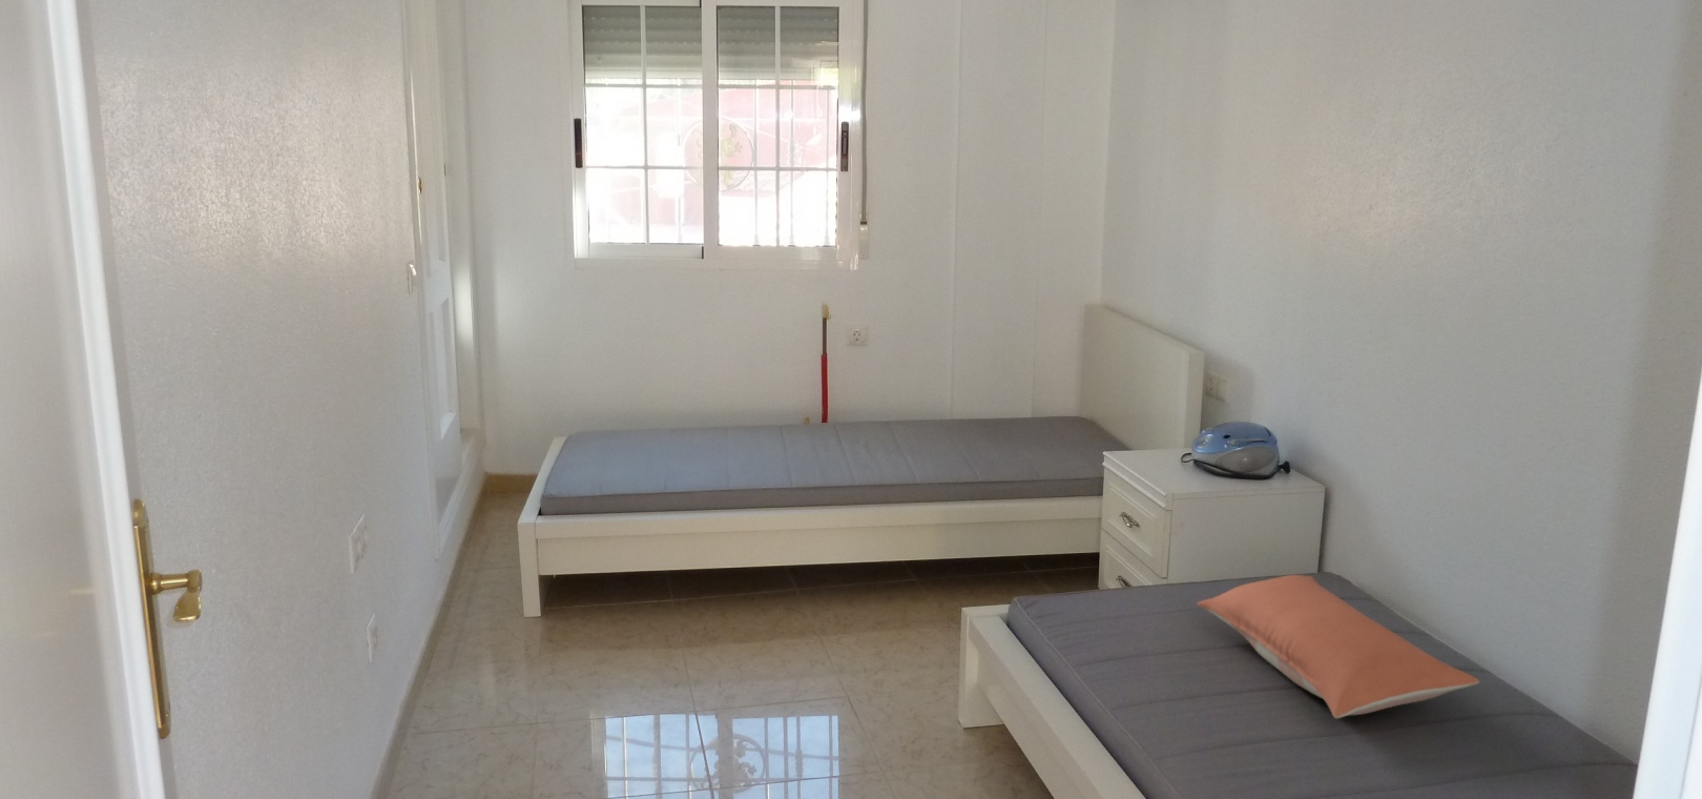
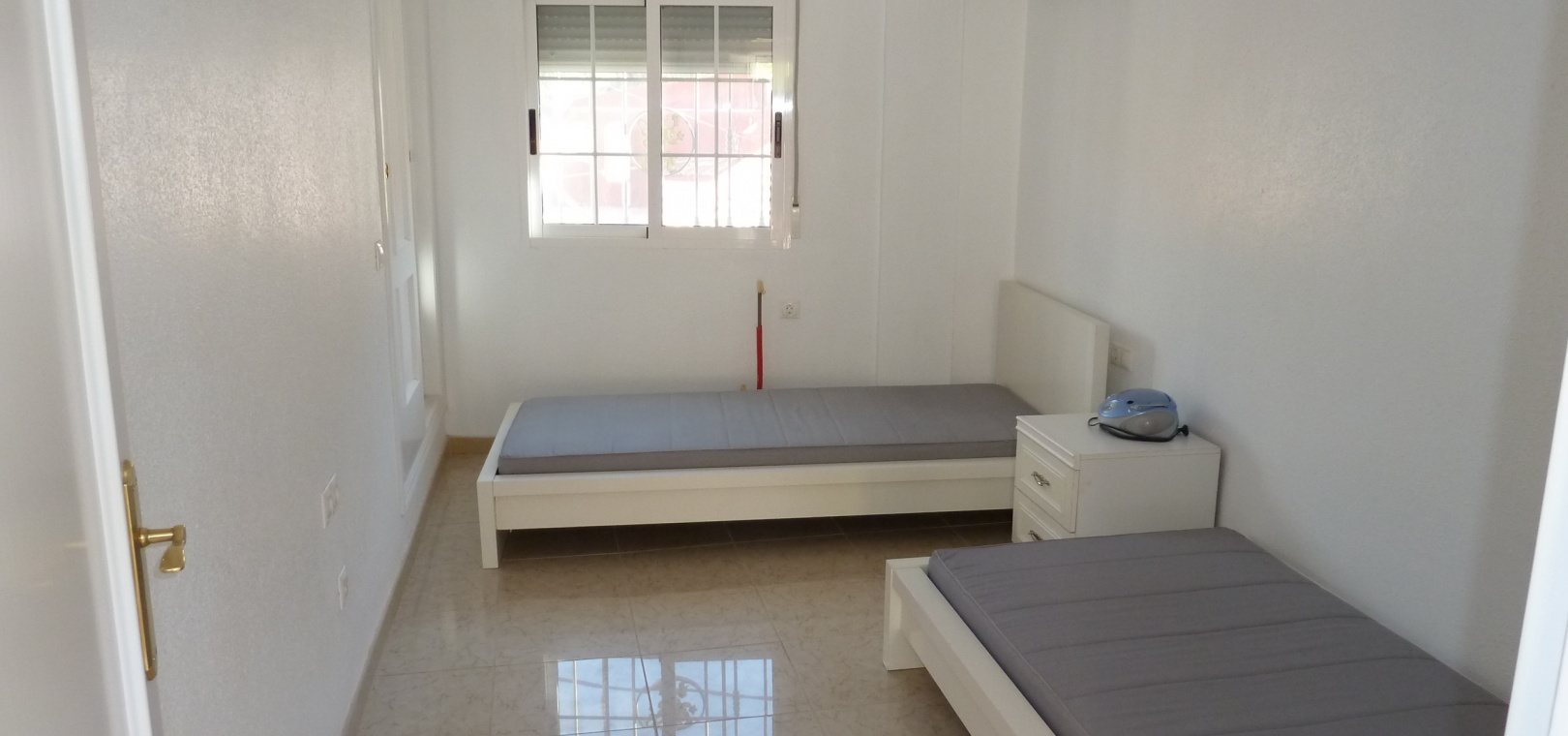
- pillow (1323, 641)
